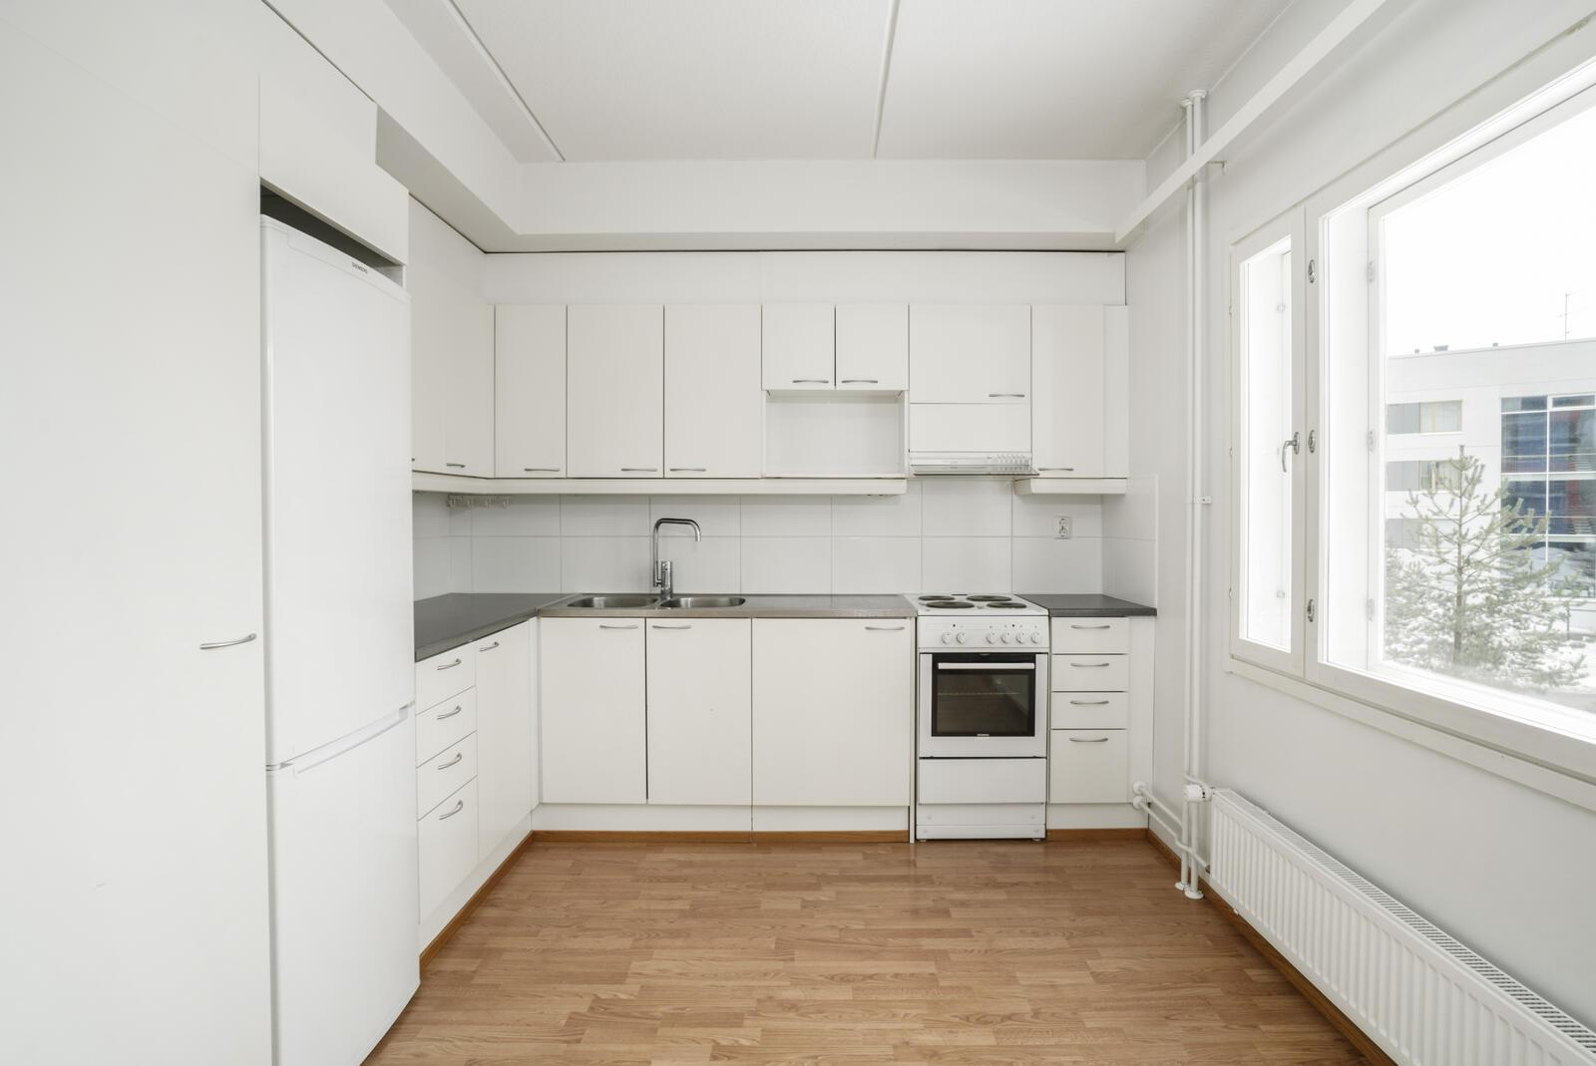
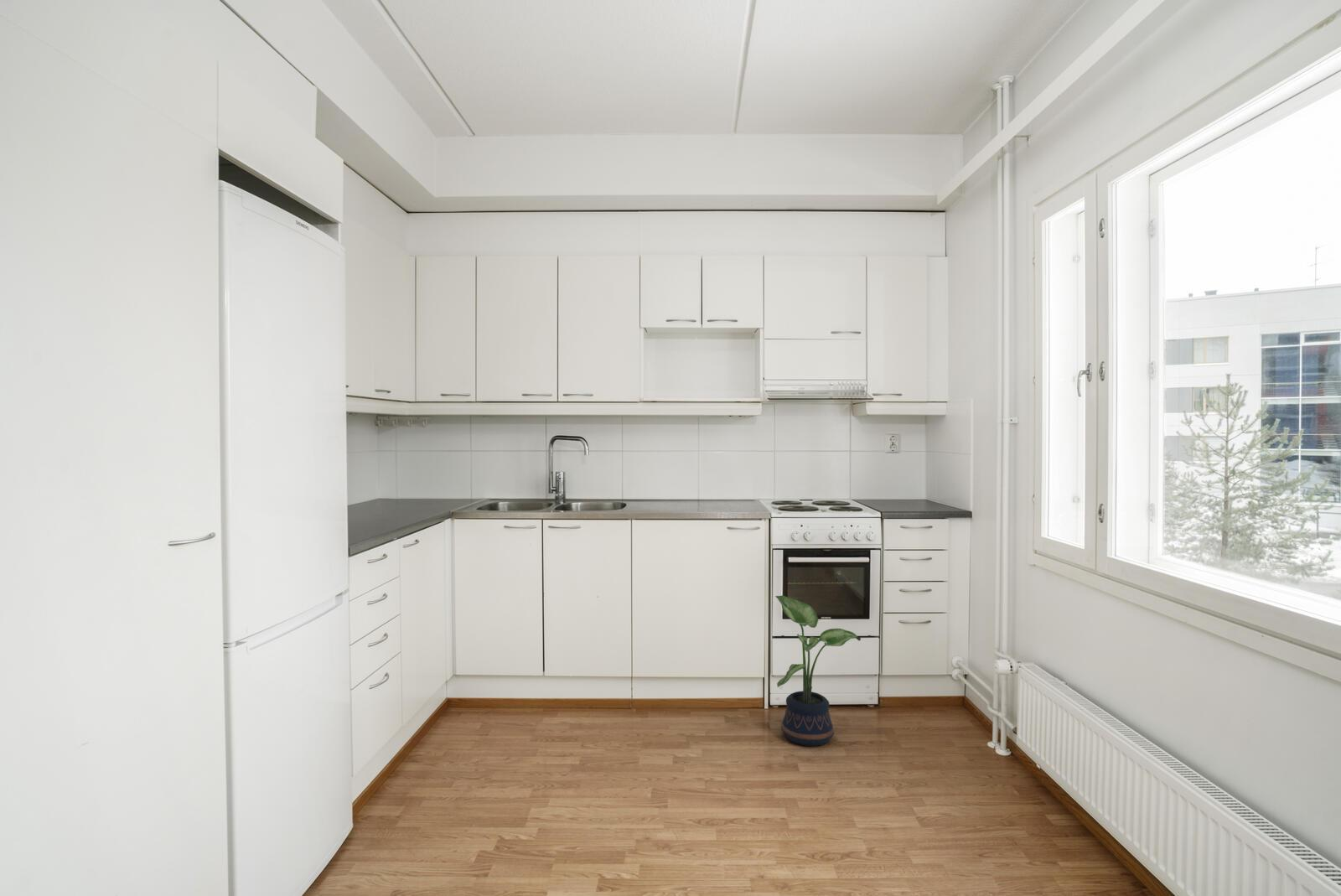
+ potted plant (813, 670)
